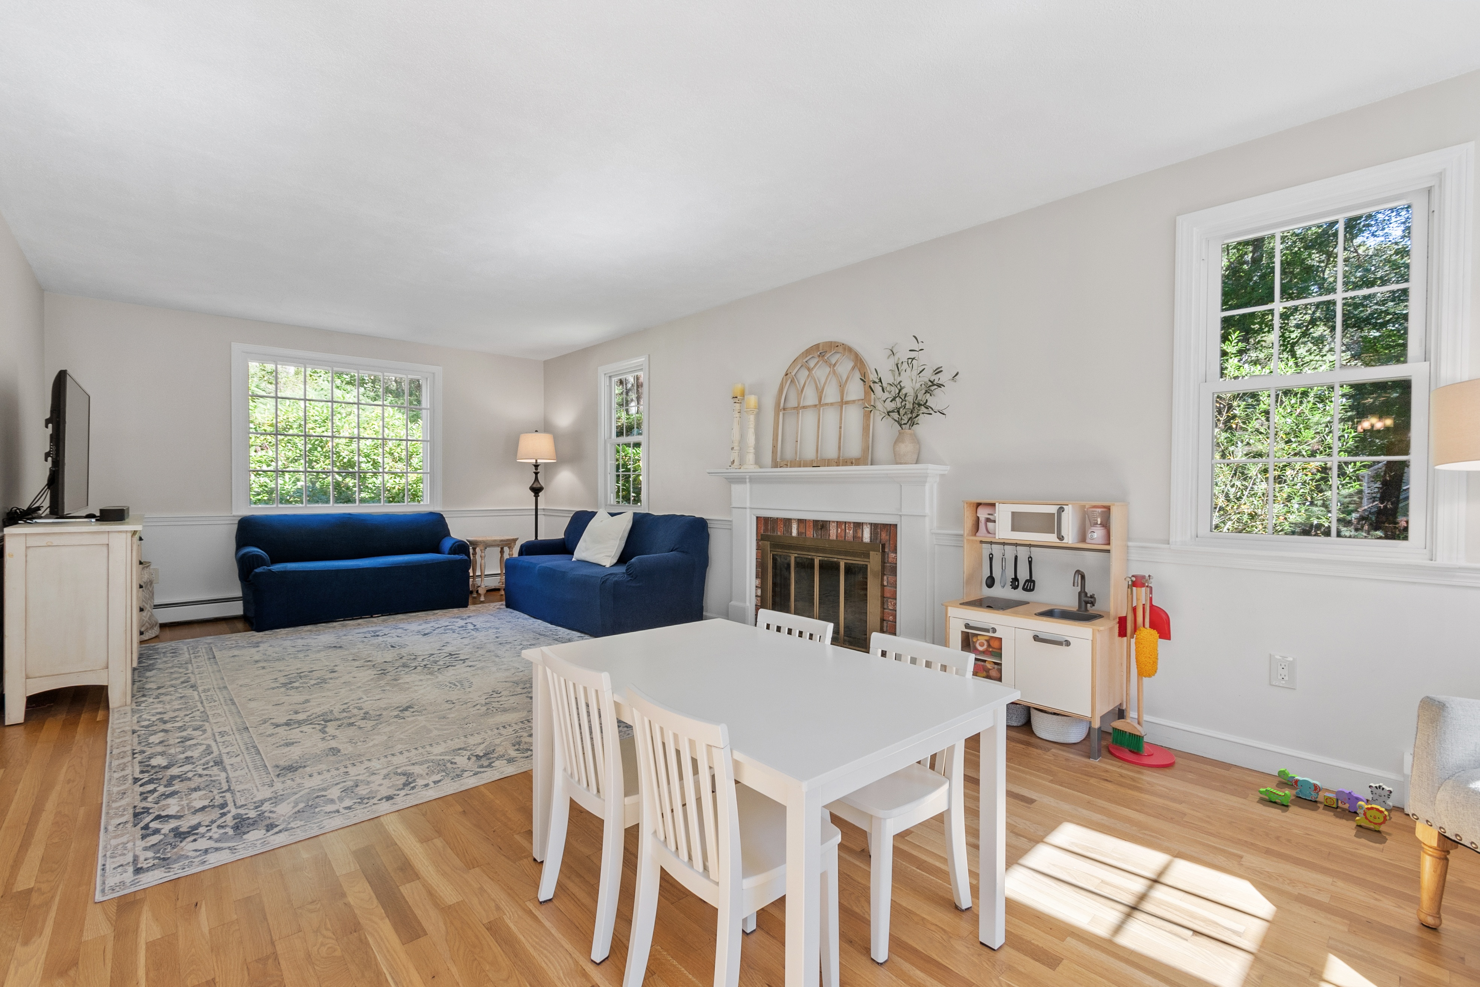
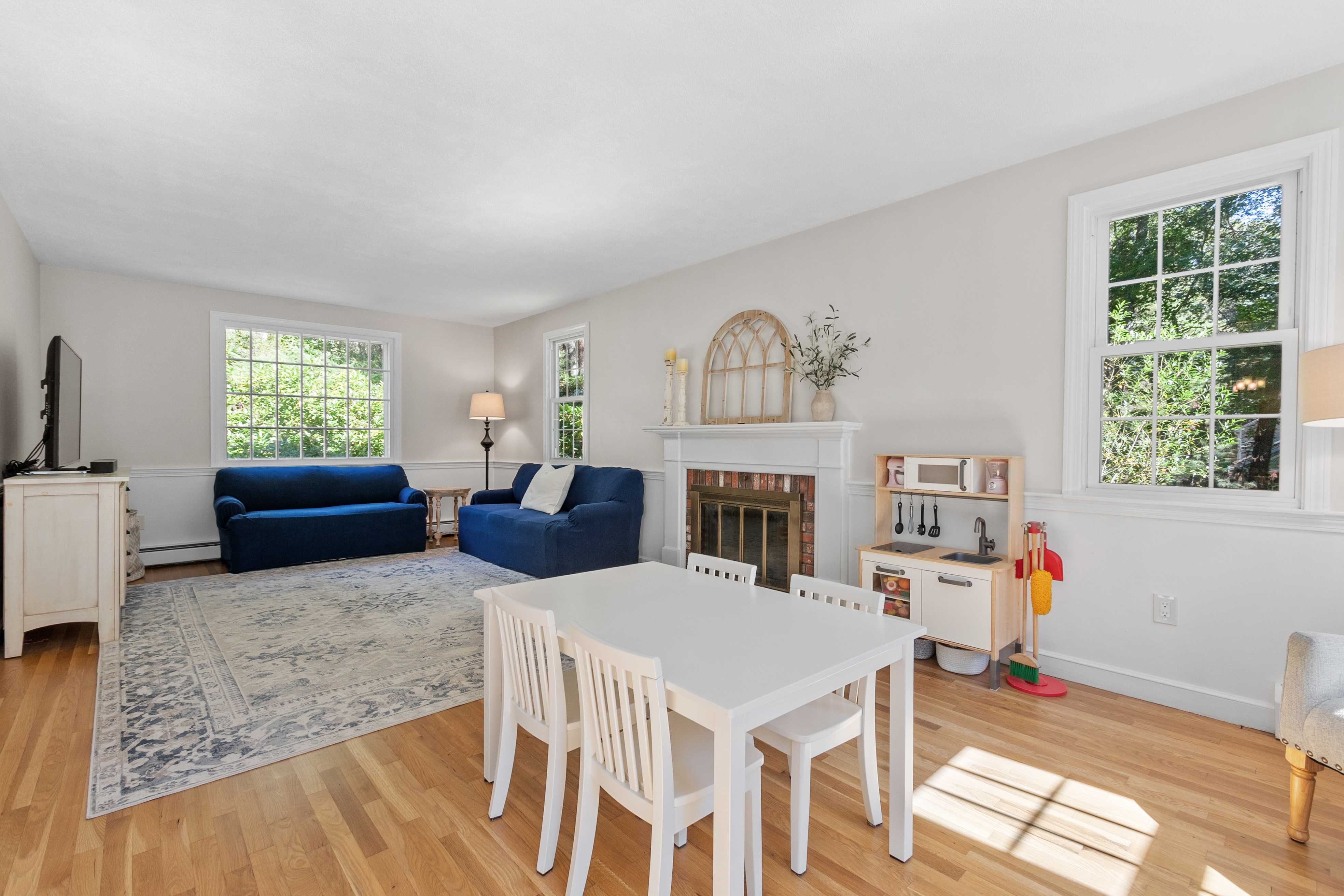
- stacking toy (1327, 792)
